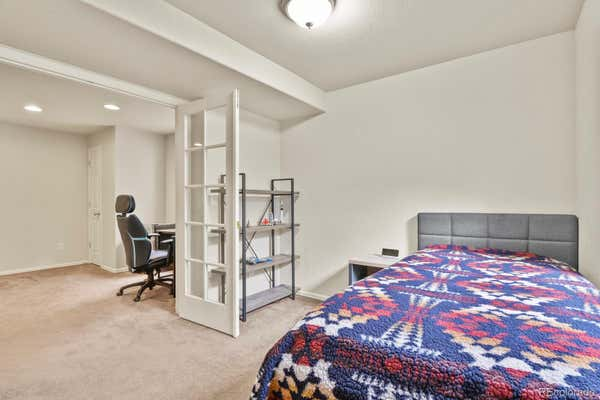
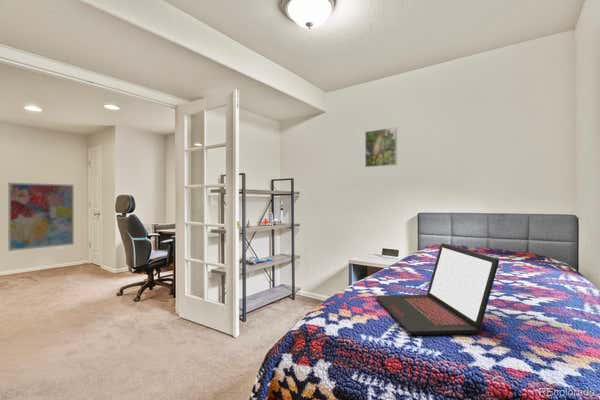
+ laptop (430, 281)
+ wall art (43, 215)
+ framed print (380, 147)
